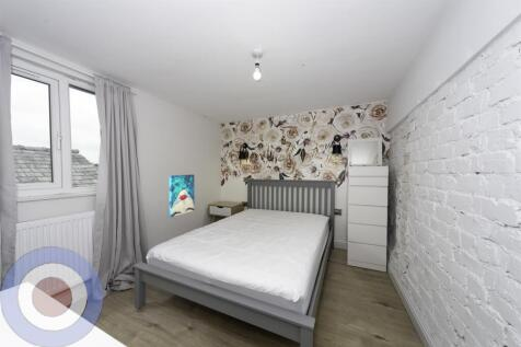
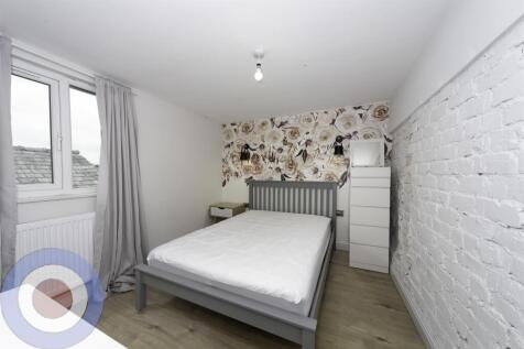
- wall art (182, 194)
